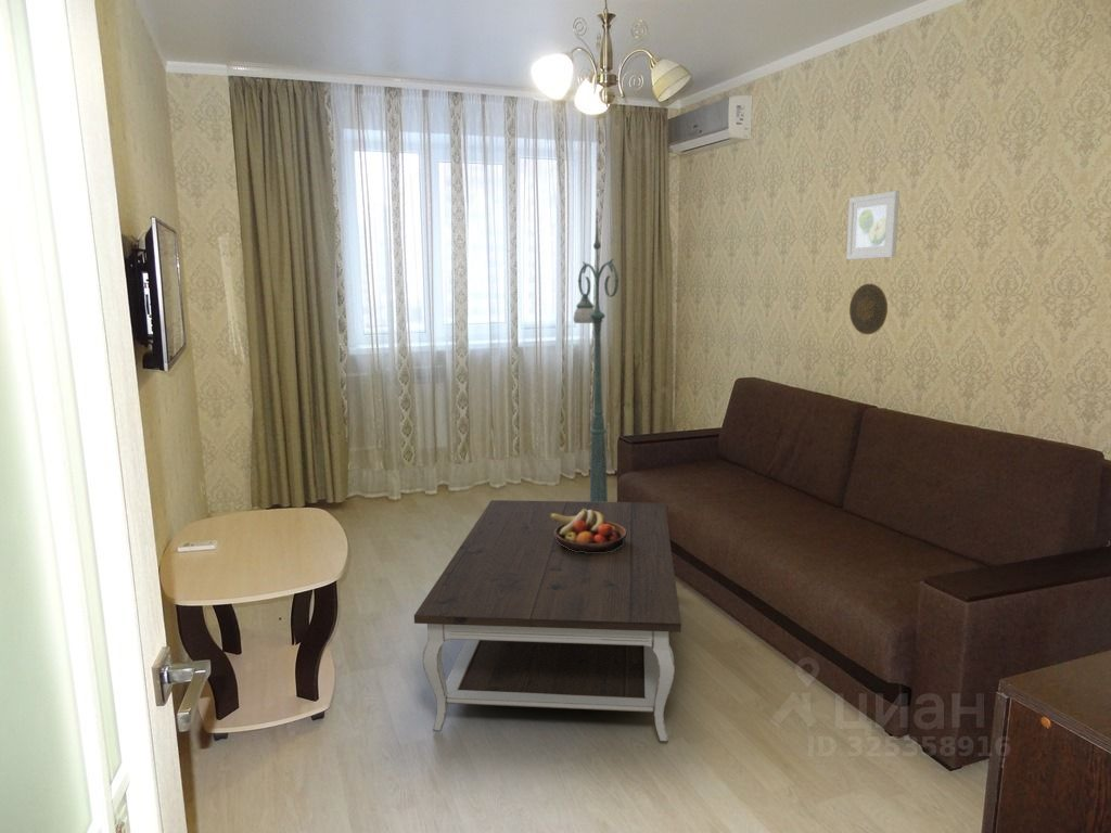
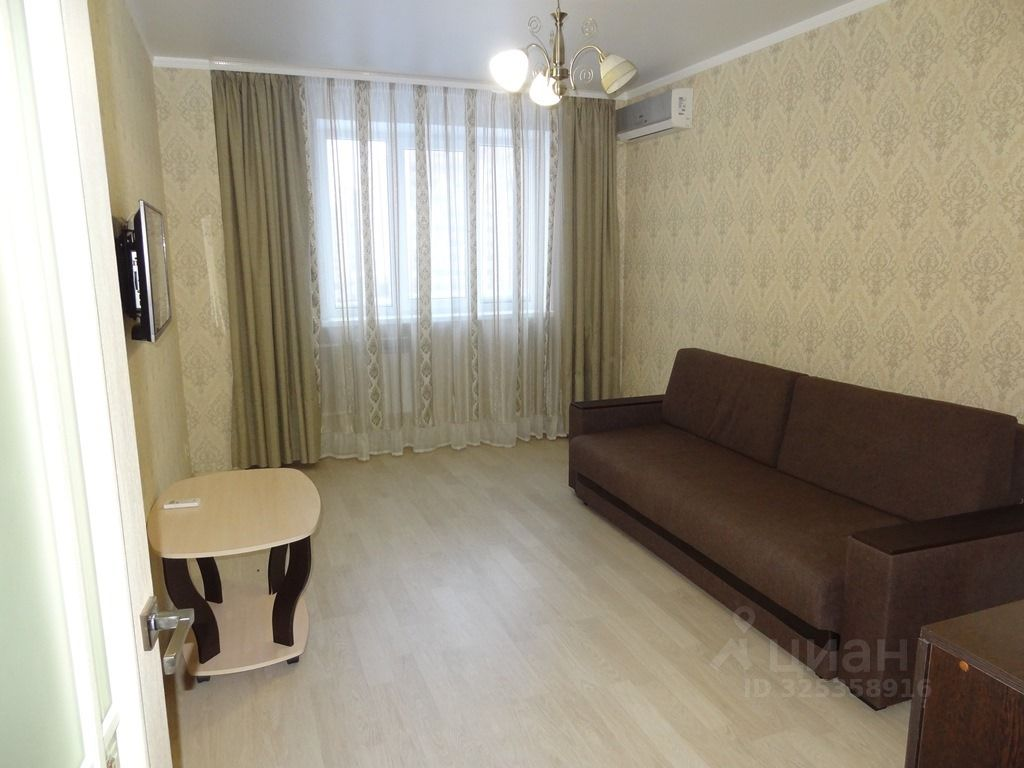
- decorative plate (866, 309)
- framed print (871, 227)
- floor lamp (598, 388)
- fruit bowl (589, 528)
- coffee table (564, 598)
